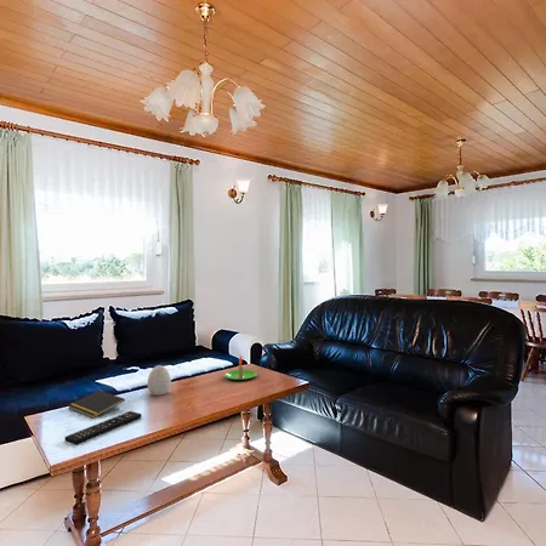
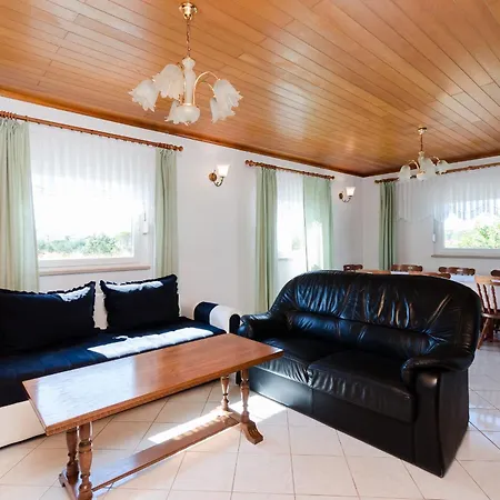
- remote control (106, 425)
- notepad (96, 403)
- candle (240, 365)
- decorative egg (159, 379)
